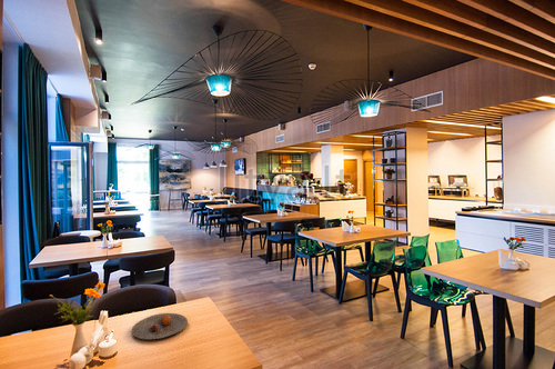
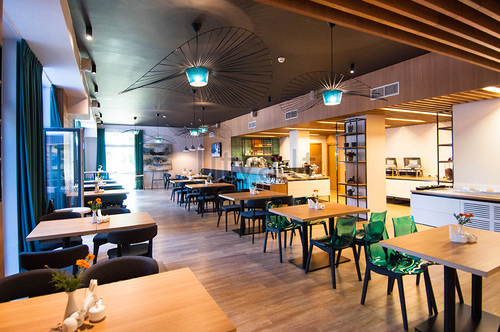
- plate (160, 322)
